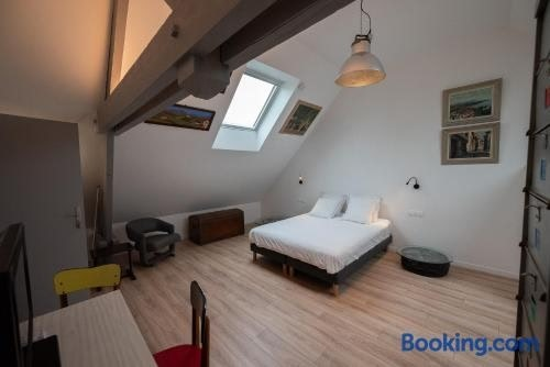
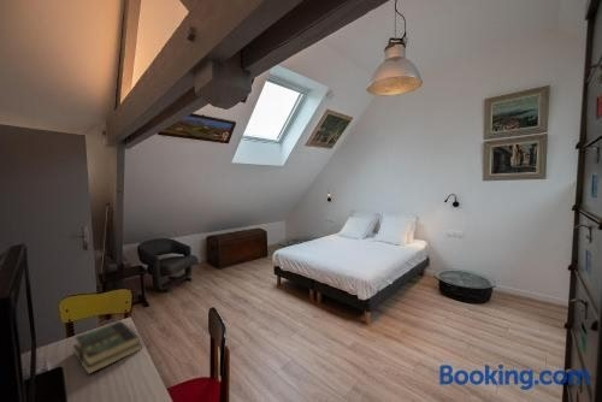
+ book (107, 343)
